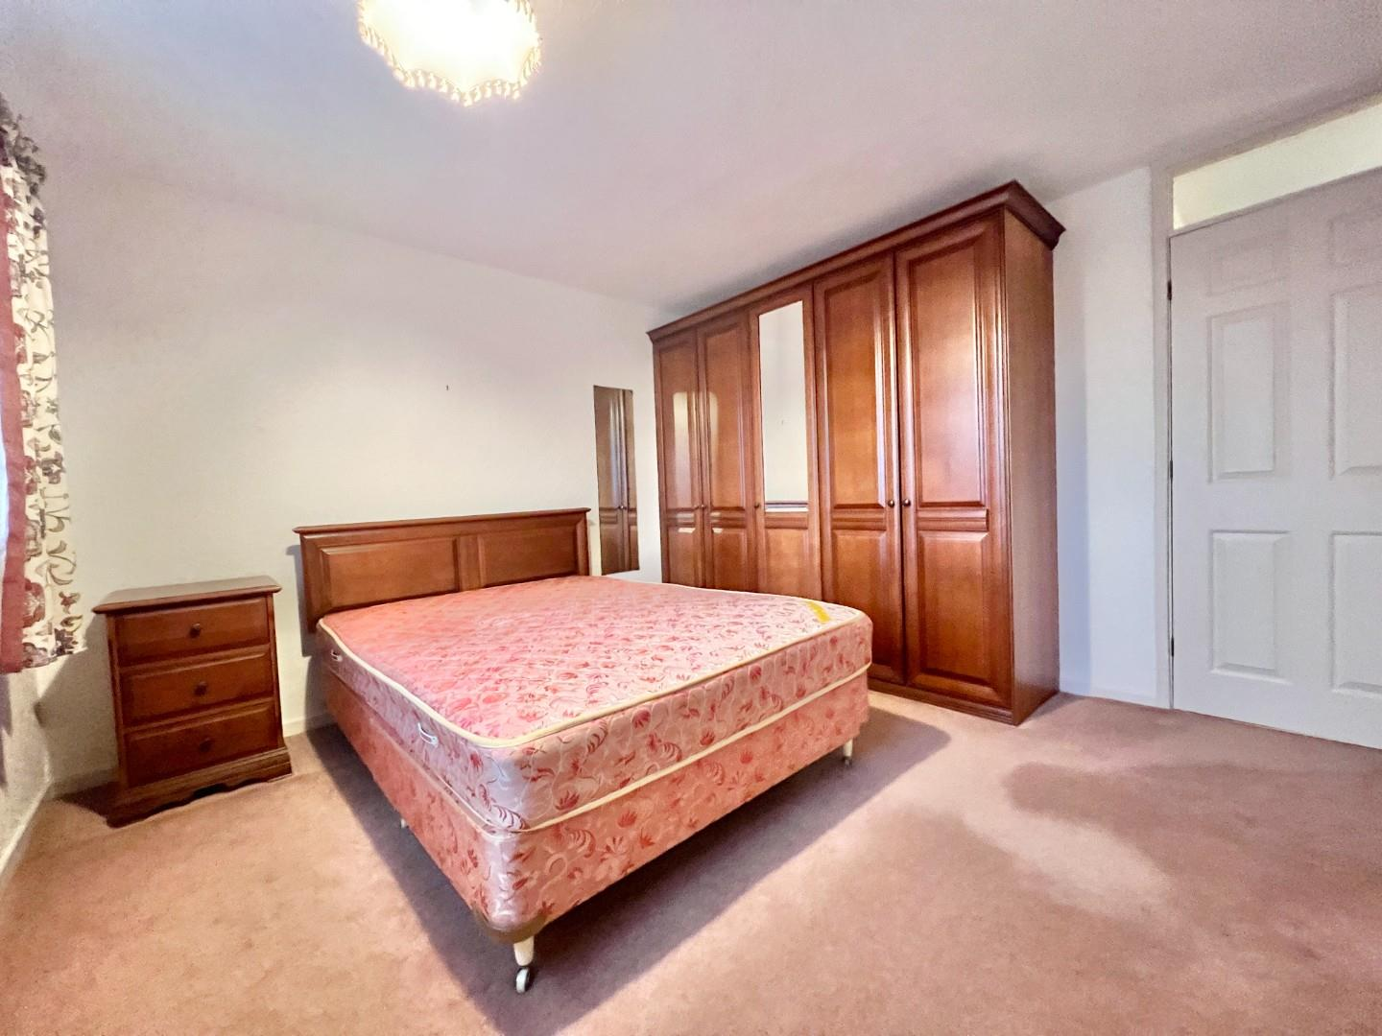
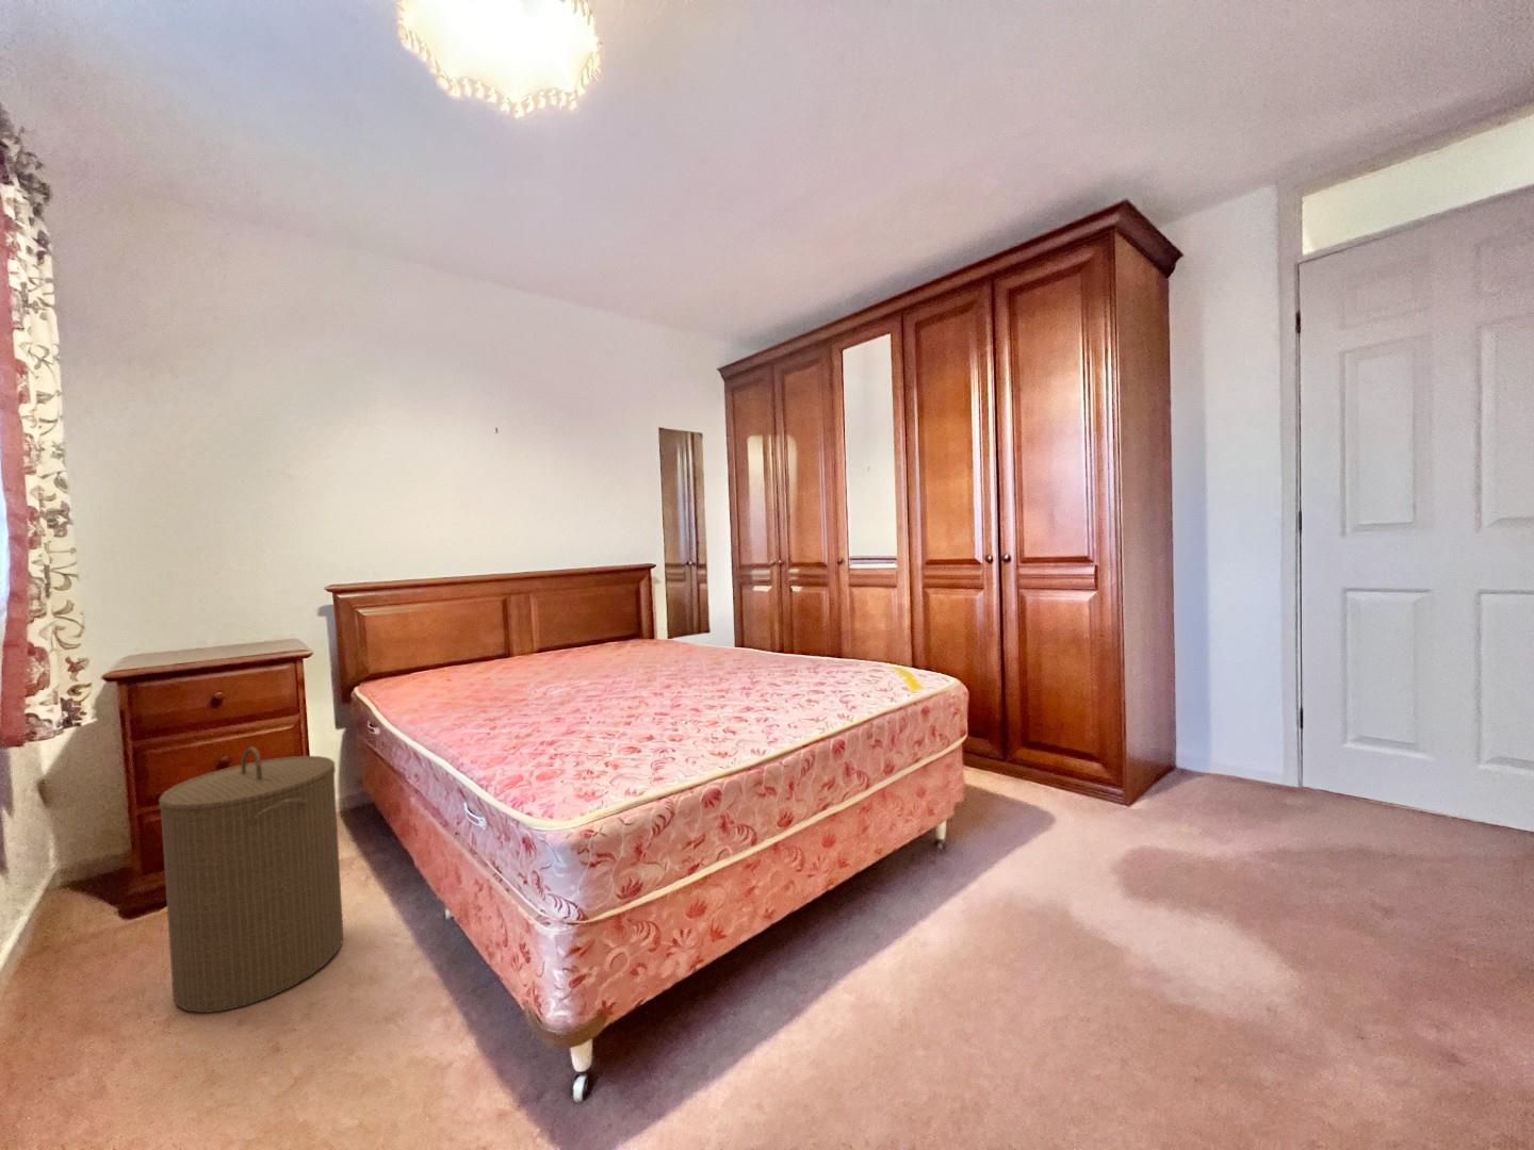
+ laundry hamper (257, 856)
